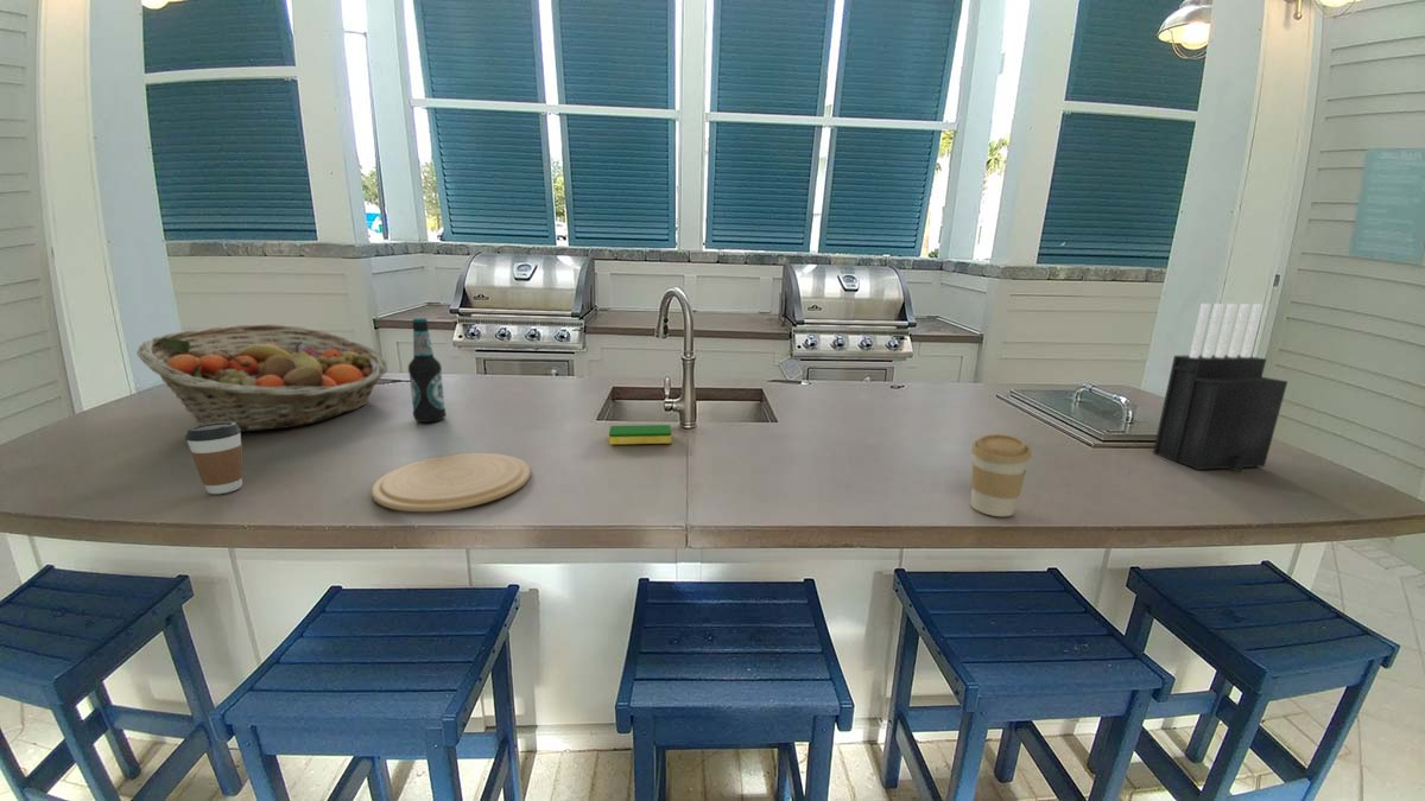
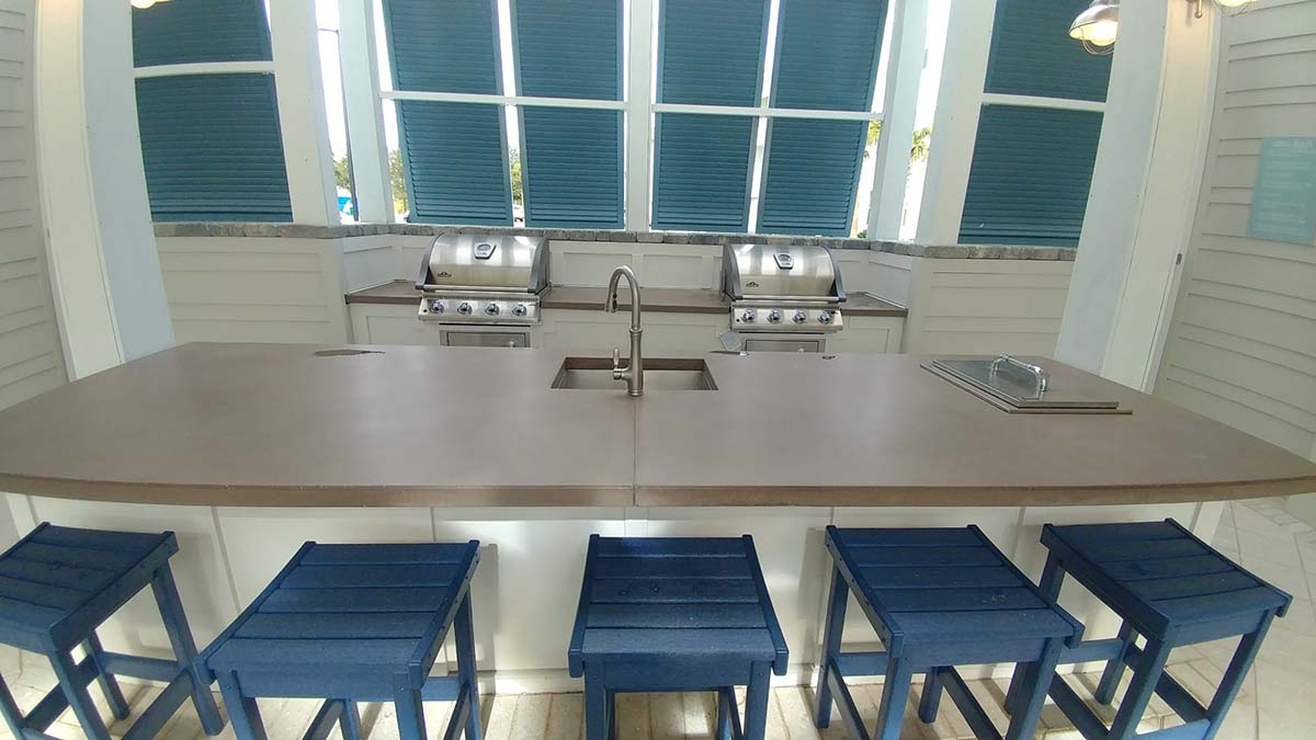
- coffee cup (996, 473)
- fruit basket (279, 371)
- dish sponge (640, 434)
- bottle (425, 370)
- knife block (1230, 386)
- coffee cup (218, 457)
- plate (455, 477)
